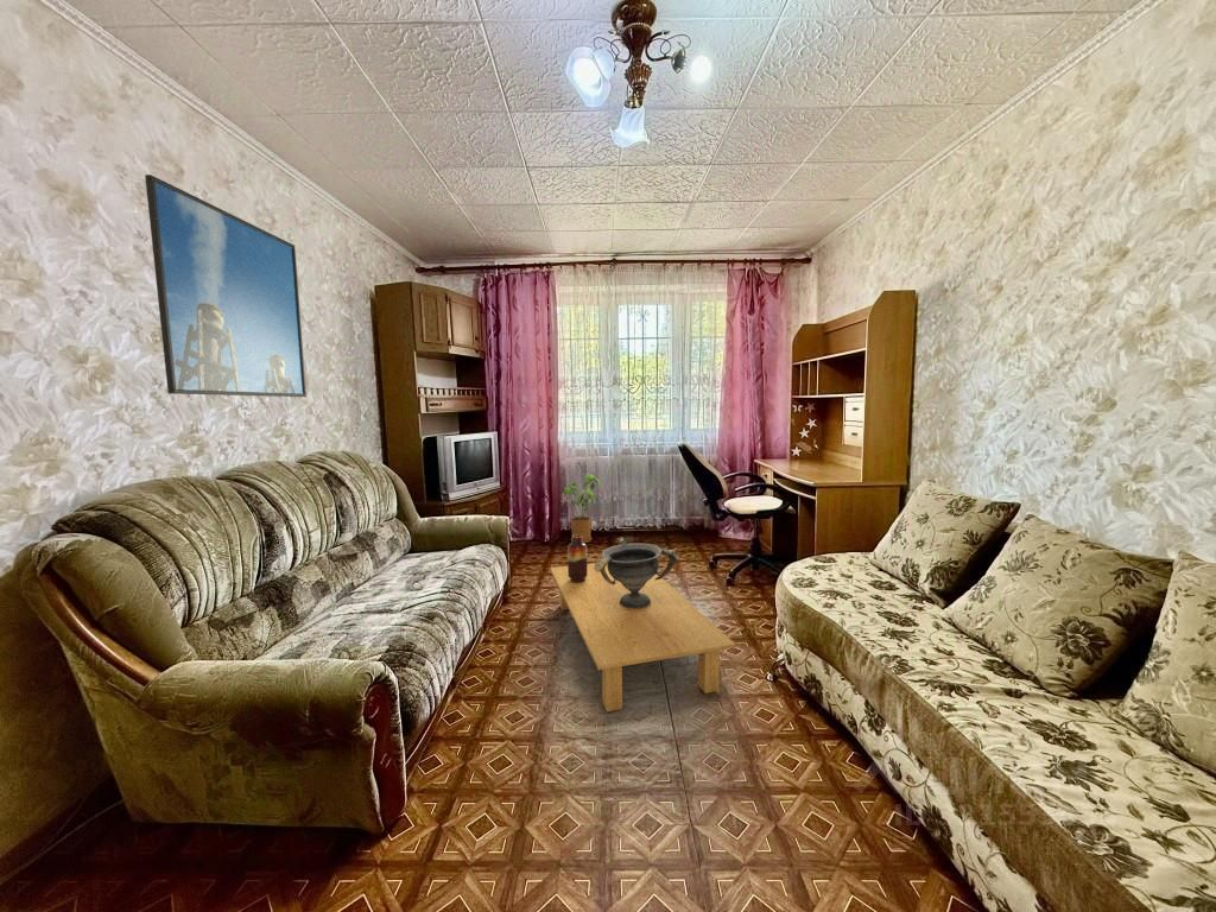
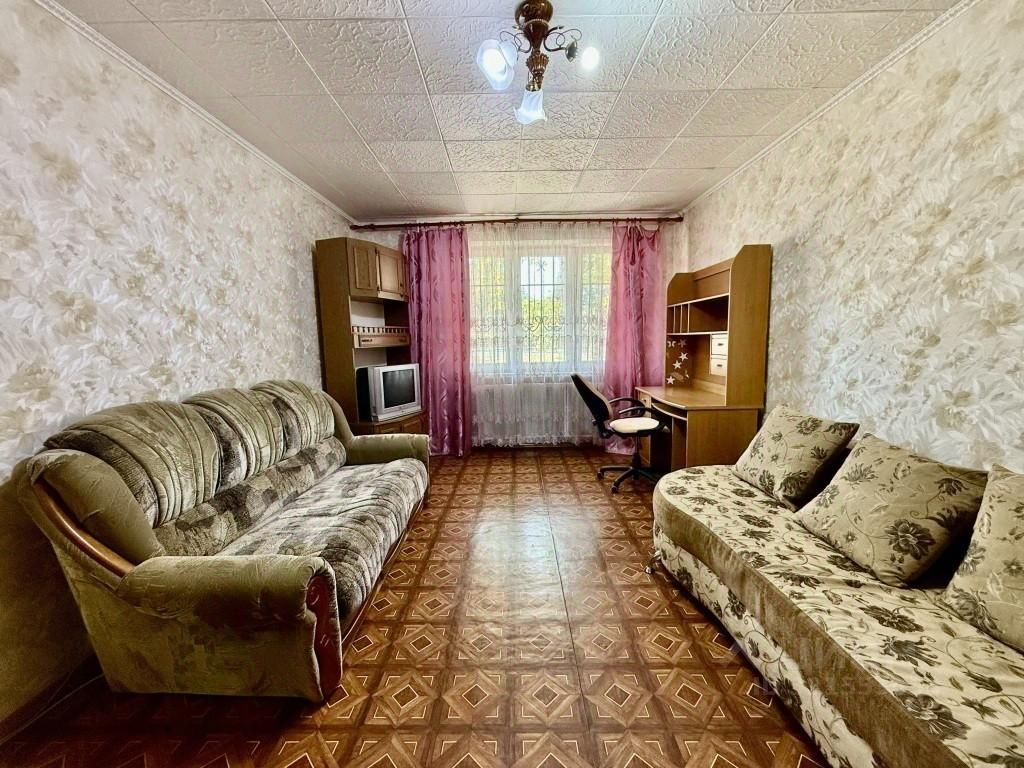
- house plant (582, 508)
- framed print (241, 308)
- vase (577, 557)
- coffee table (625, 619)
- decorative bowl (636, 575)
